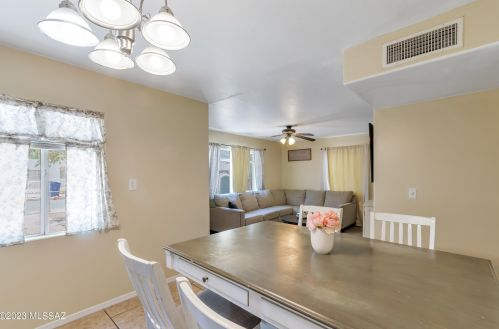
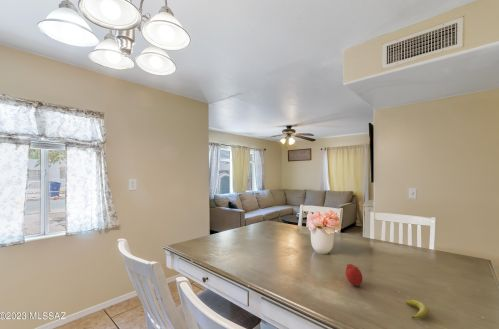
+ banana (418, 307)
+ fruit (353, 274)
